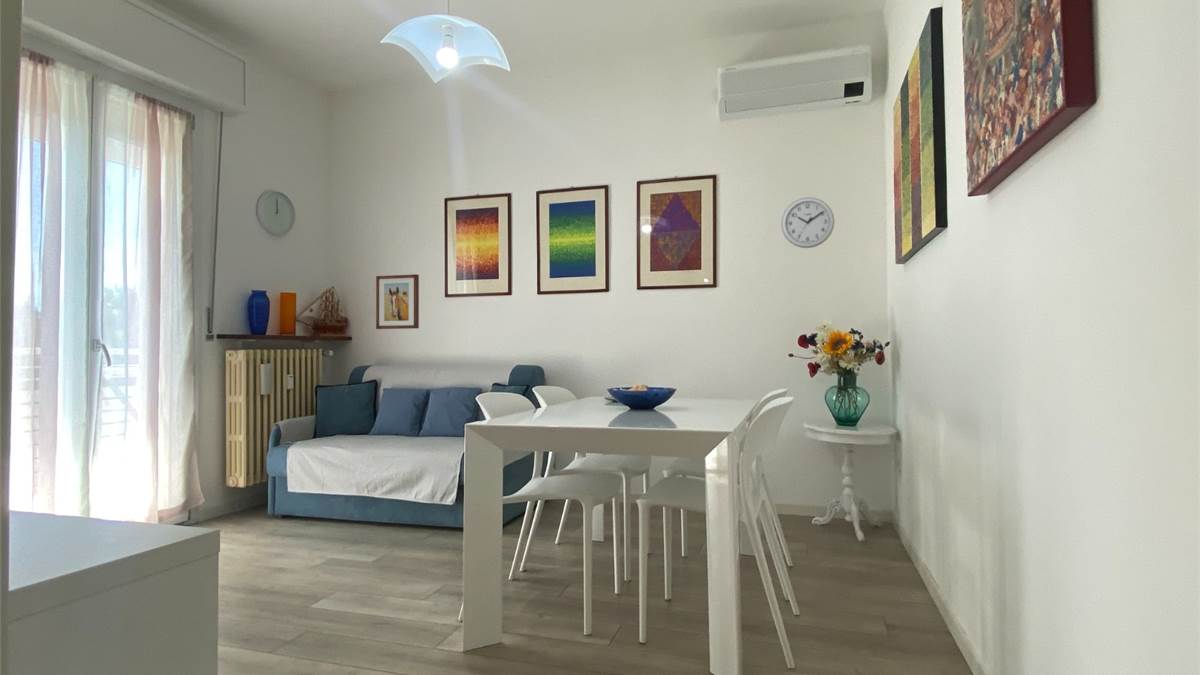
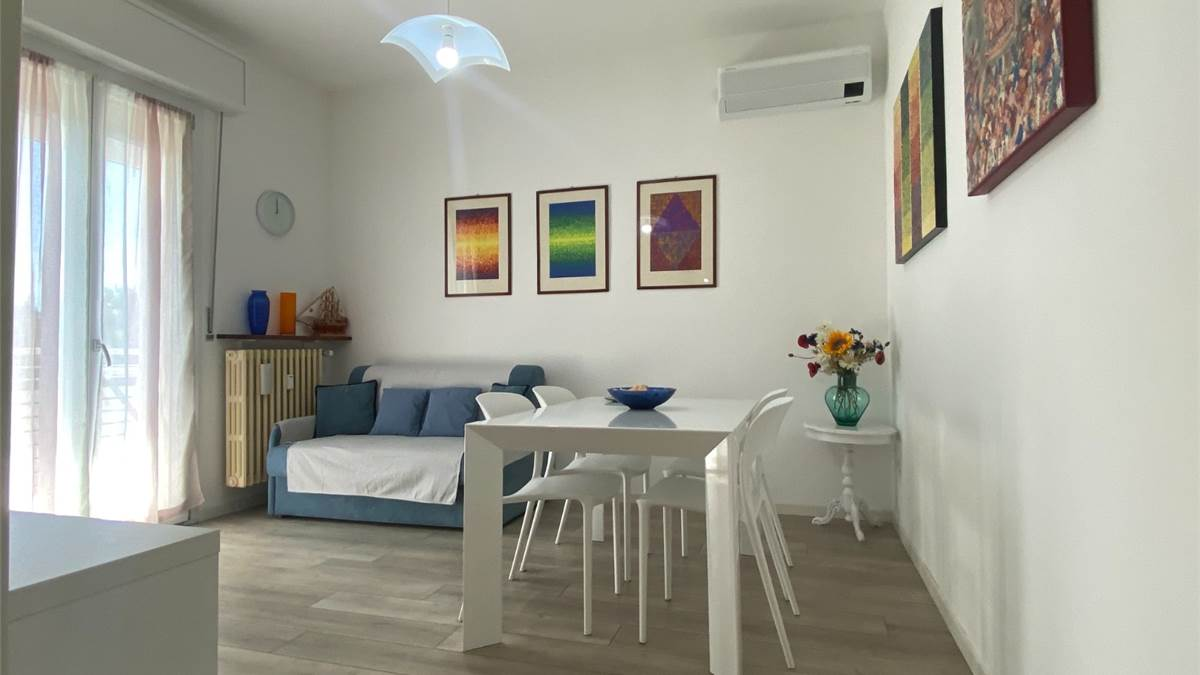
- wall clock (807, 222)
- wall art (397, 302)
